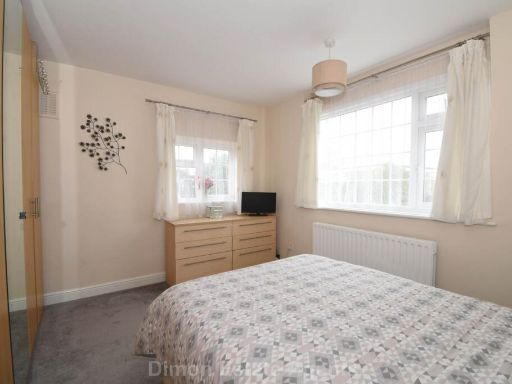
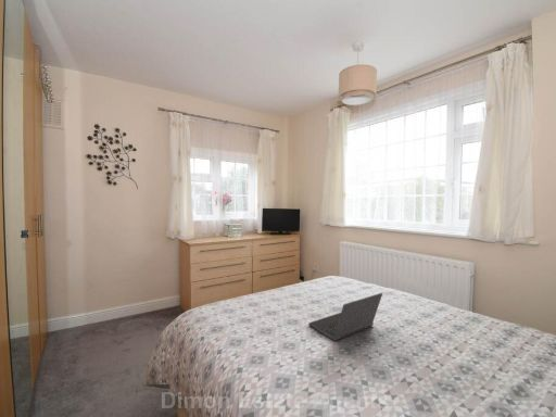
+ laptop computer (344, 308)
